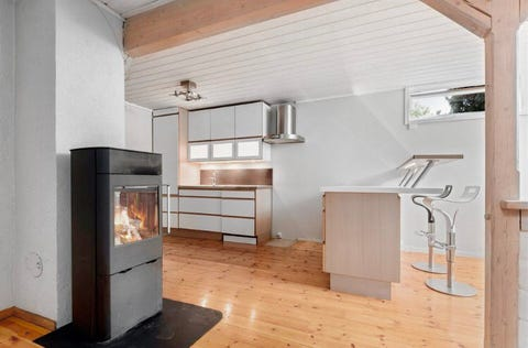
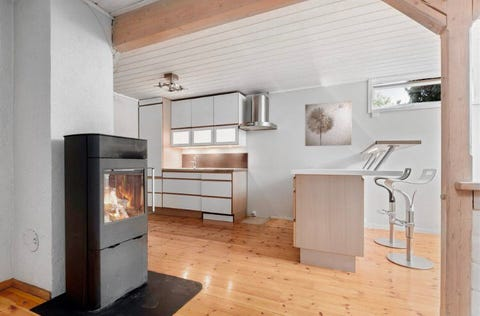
+ wall art (327, 124)
